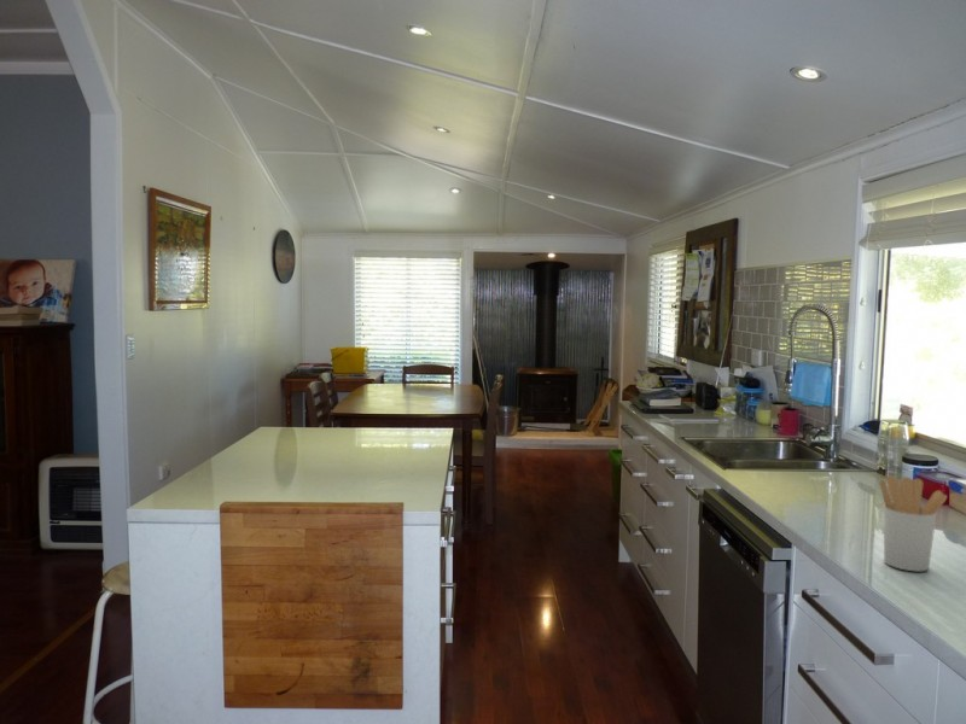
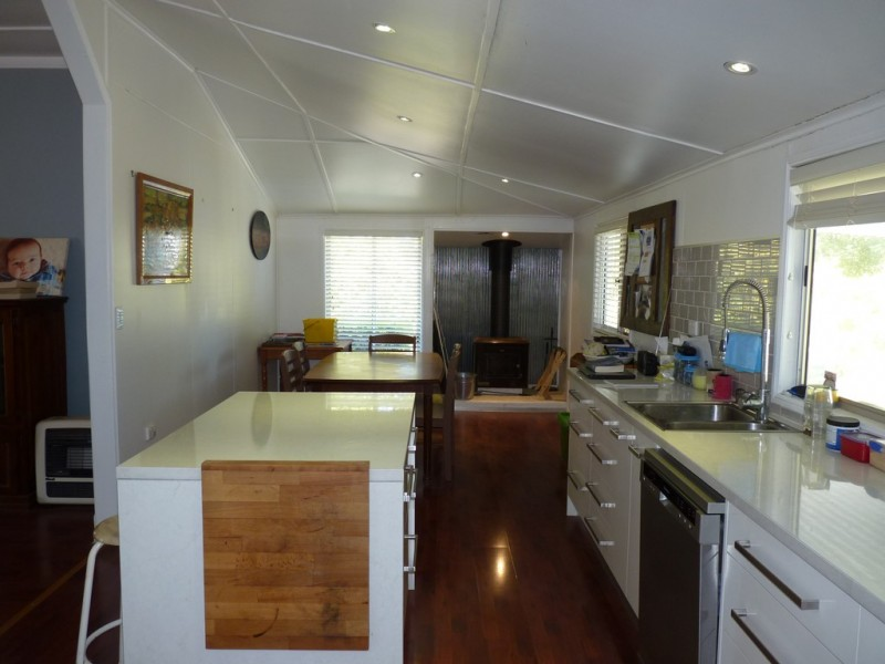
- utensil holder (906, 519)
